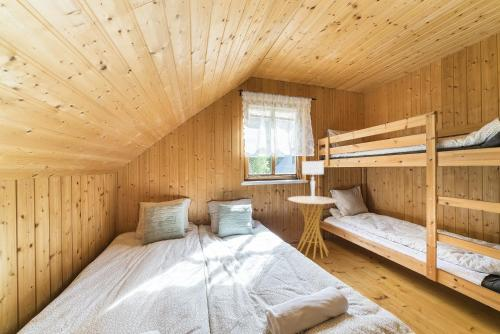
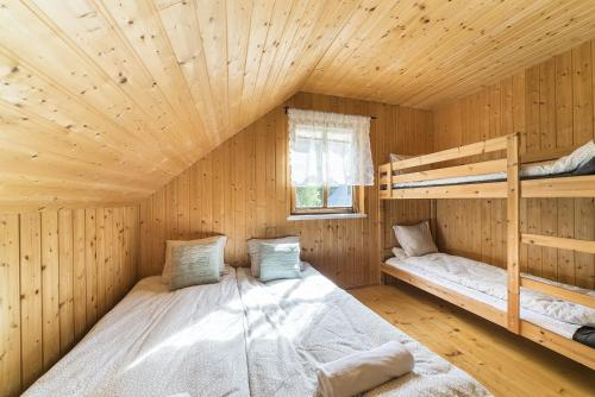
- side table (311, 225)
- table lamp (312, 179)
